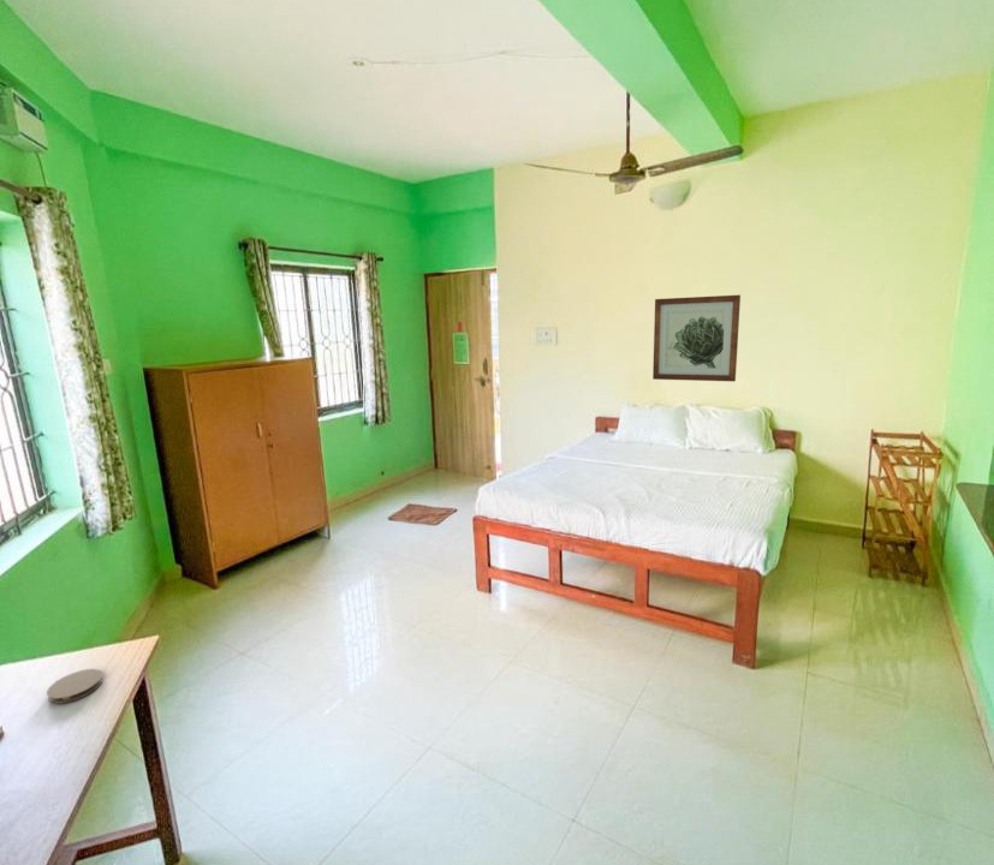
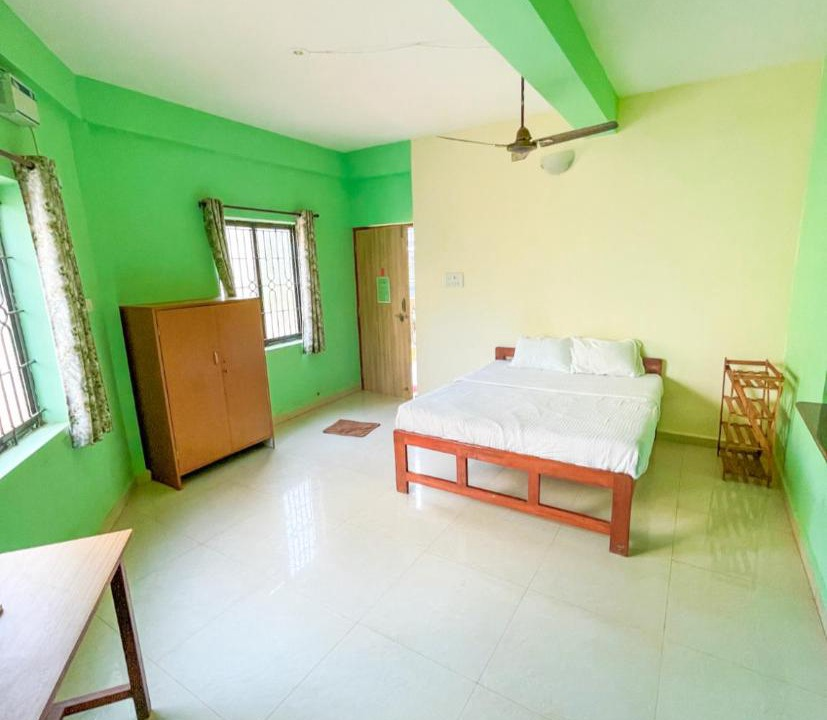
- coaster (75, 685)
- wall art (694, 339)
